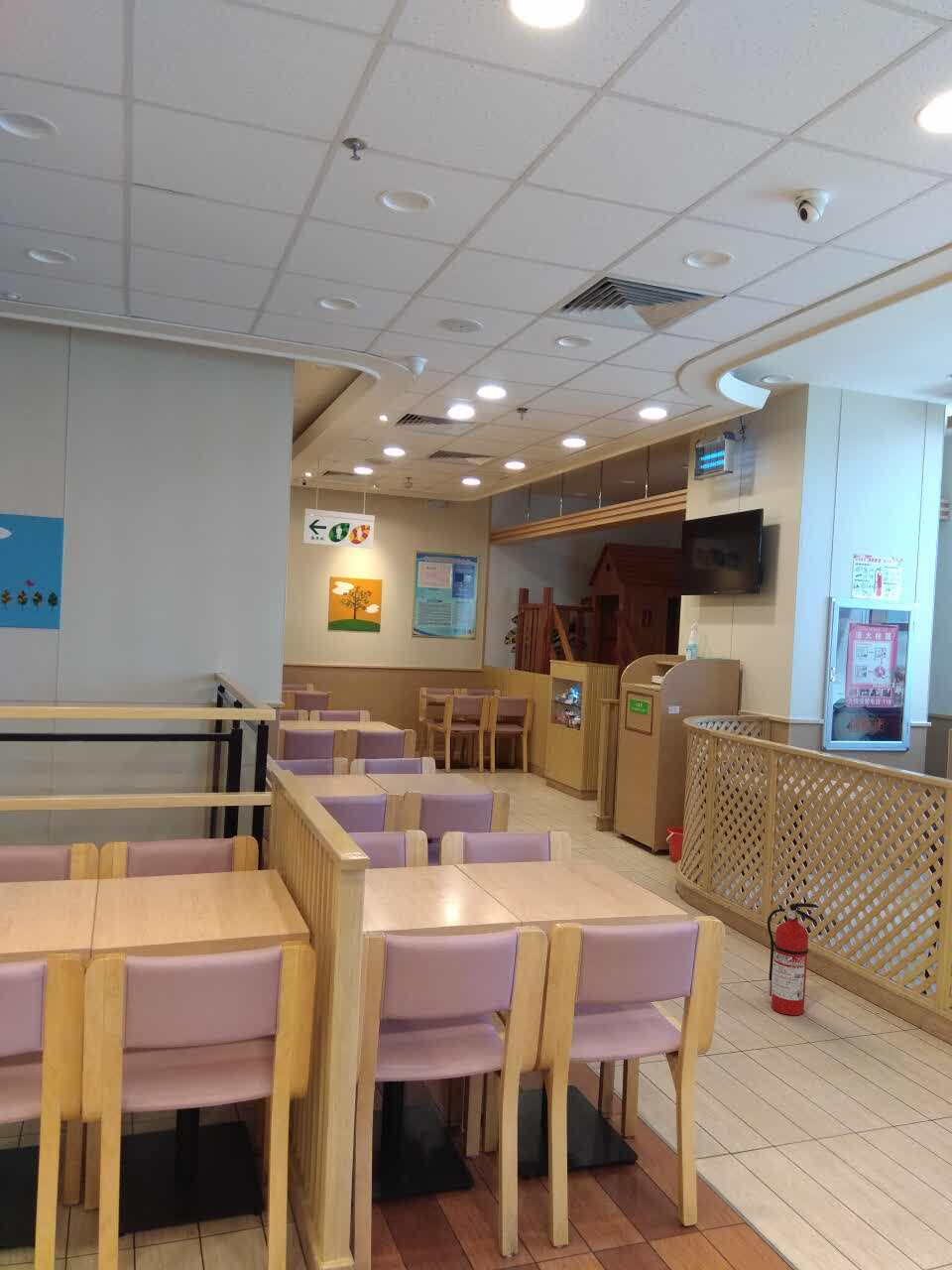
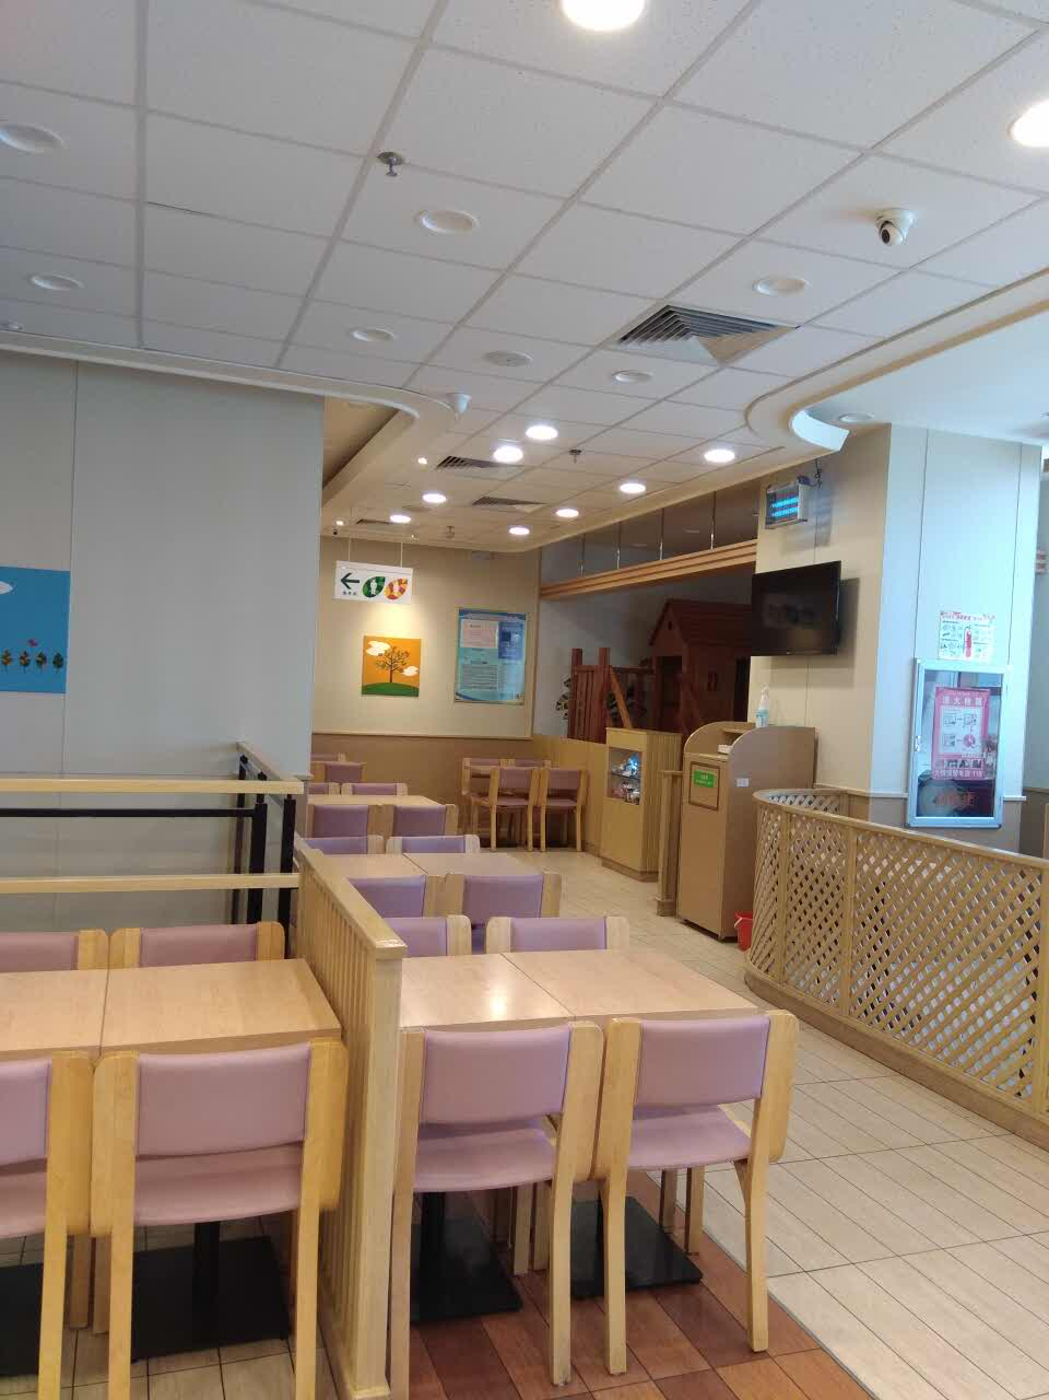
- fire extinguisher (789, 954)
